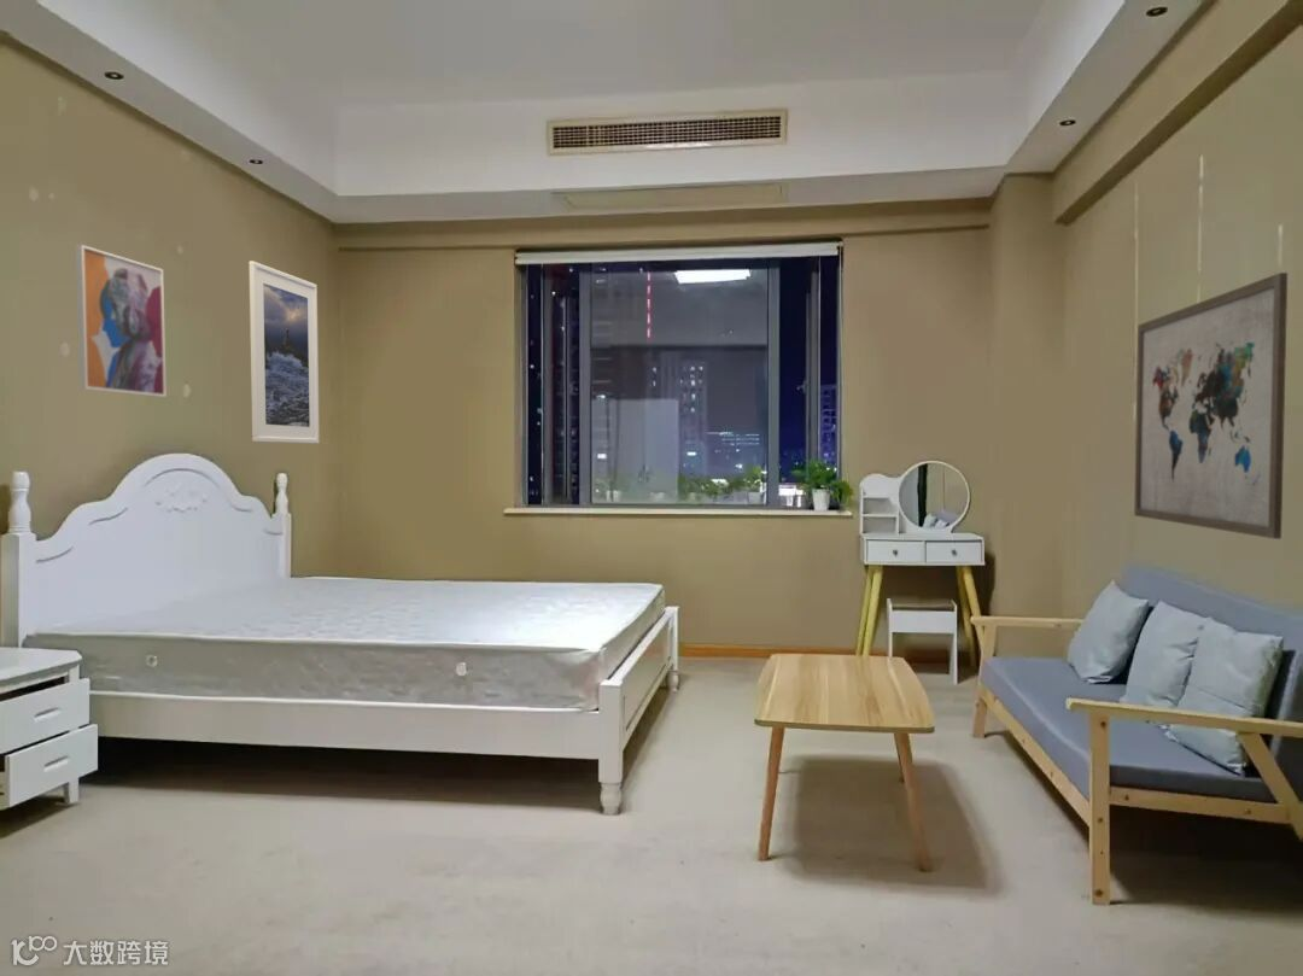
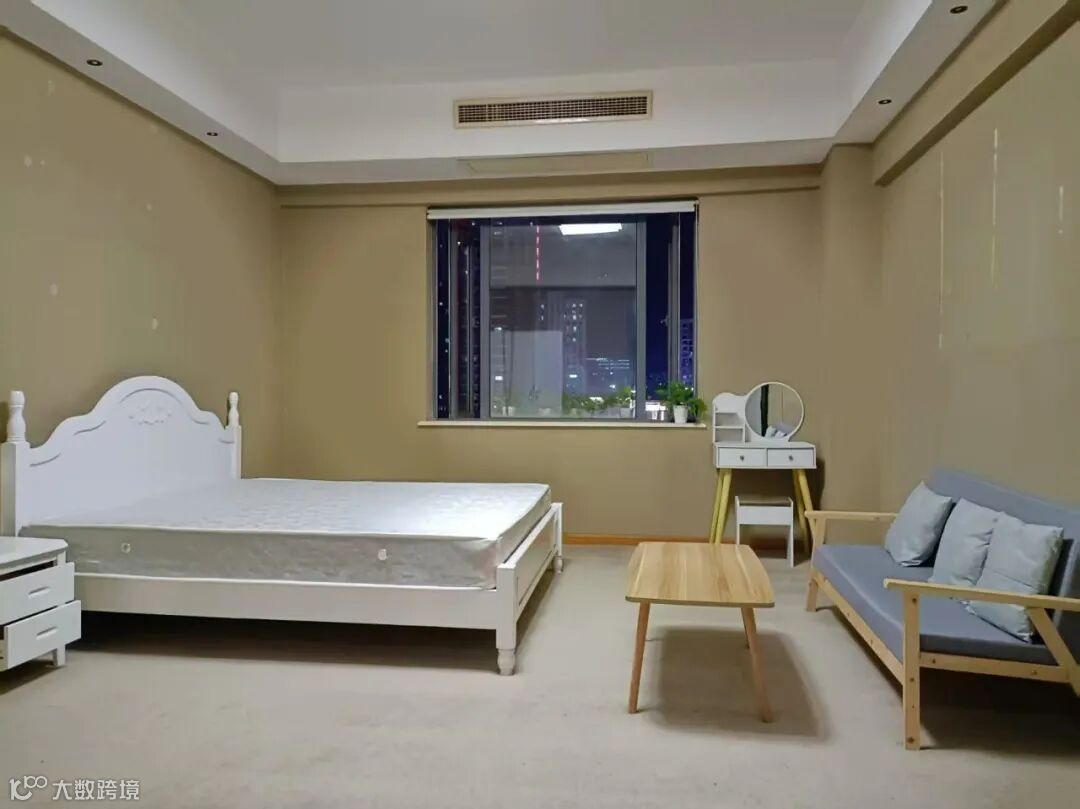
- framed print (286, 358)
- wall art (123, 325)
- wall art (1197, 414)
